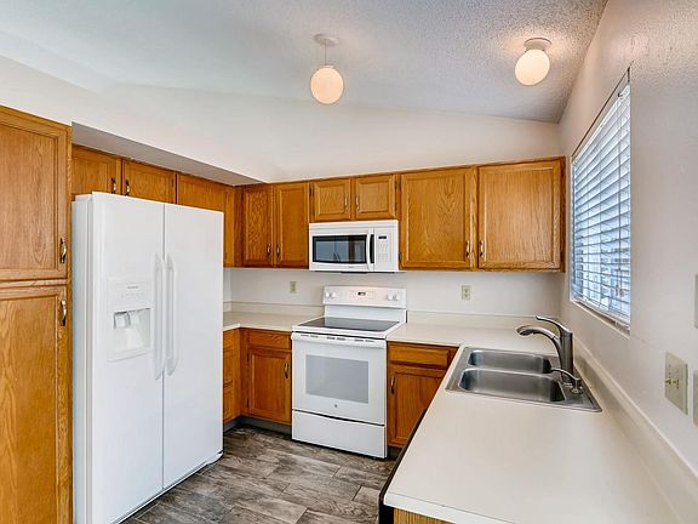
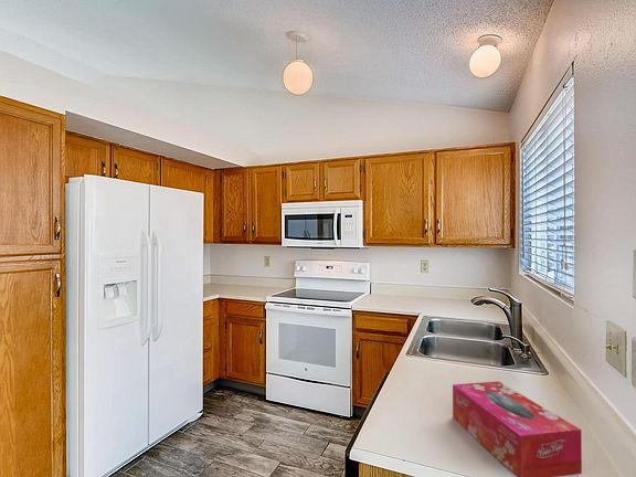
+ tissue box (508, 423)
